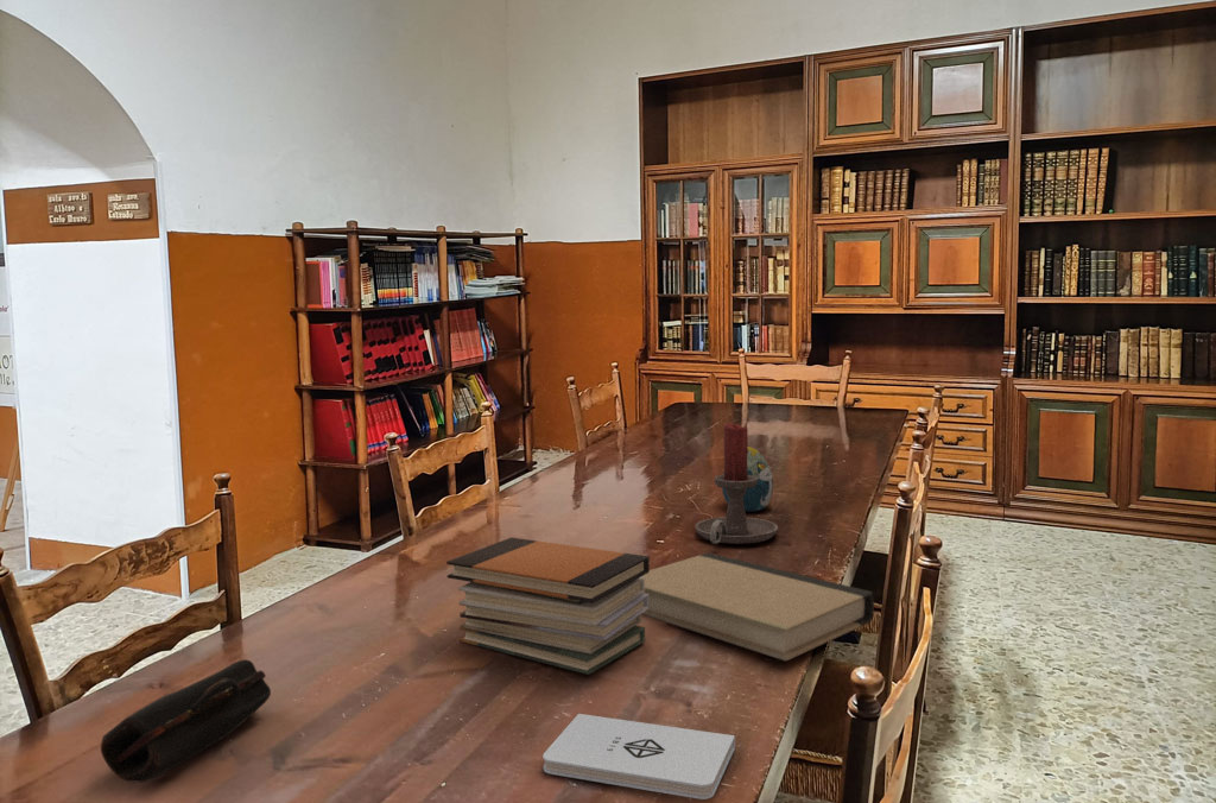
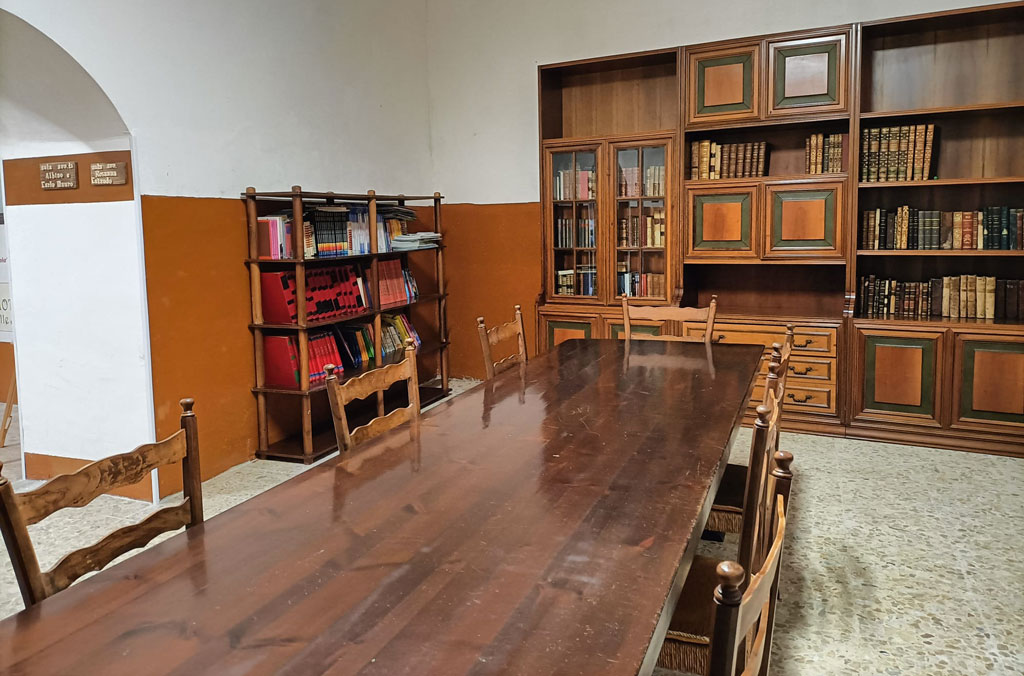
- candle holder (732, 481)
- book (742, 599)
- decorative egg (748, 474)
- notepad (639, 753)
- book stack (551, 600)
- pencil case (190, 713)
